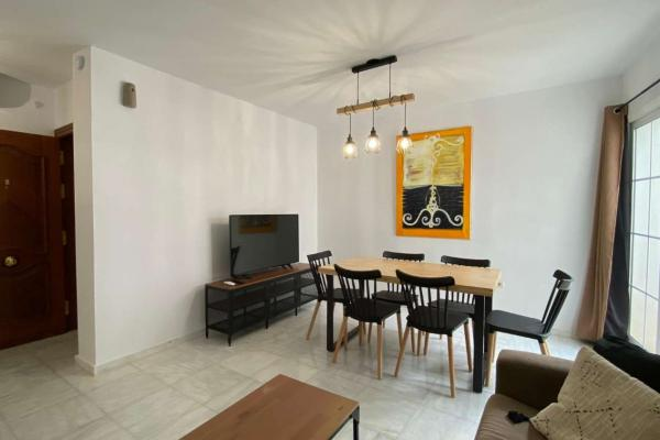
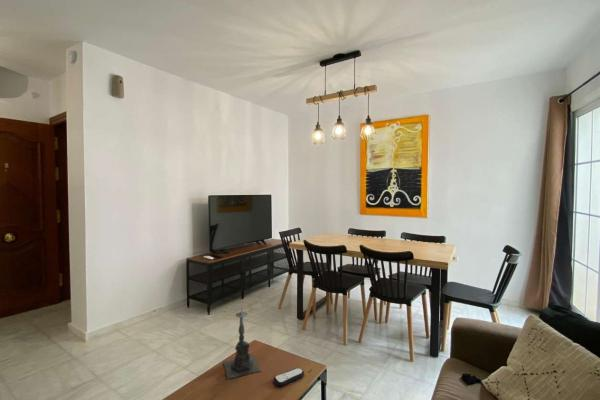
+ remote control (289, 376)
+ candle holder (241, 336)
